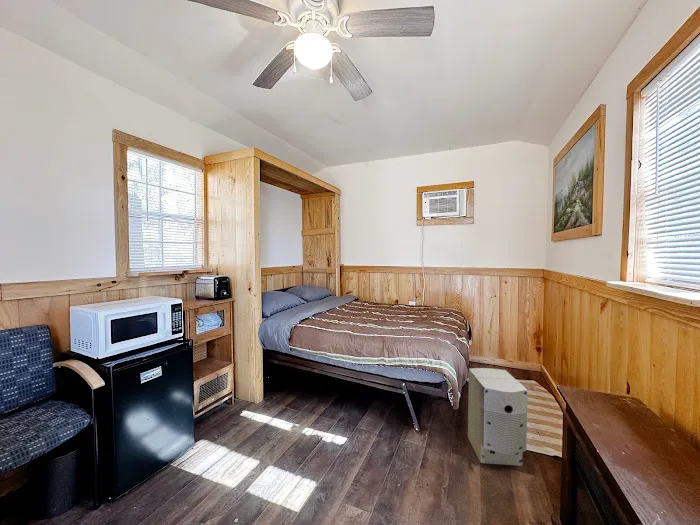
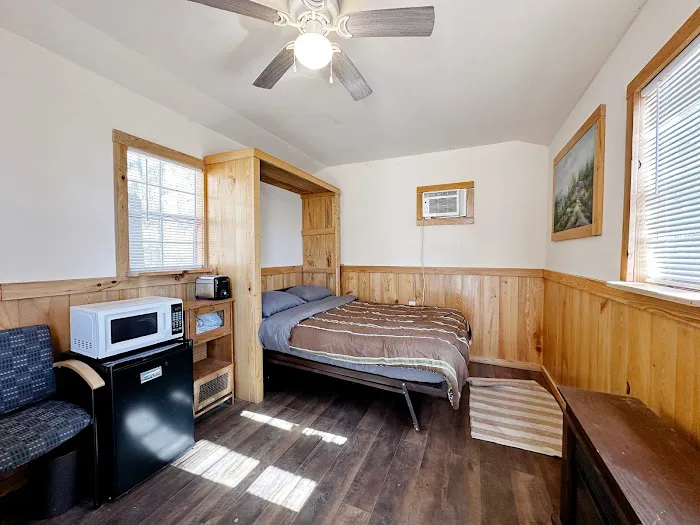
- air purifier (495, 415)
